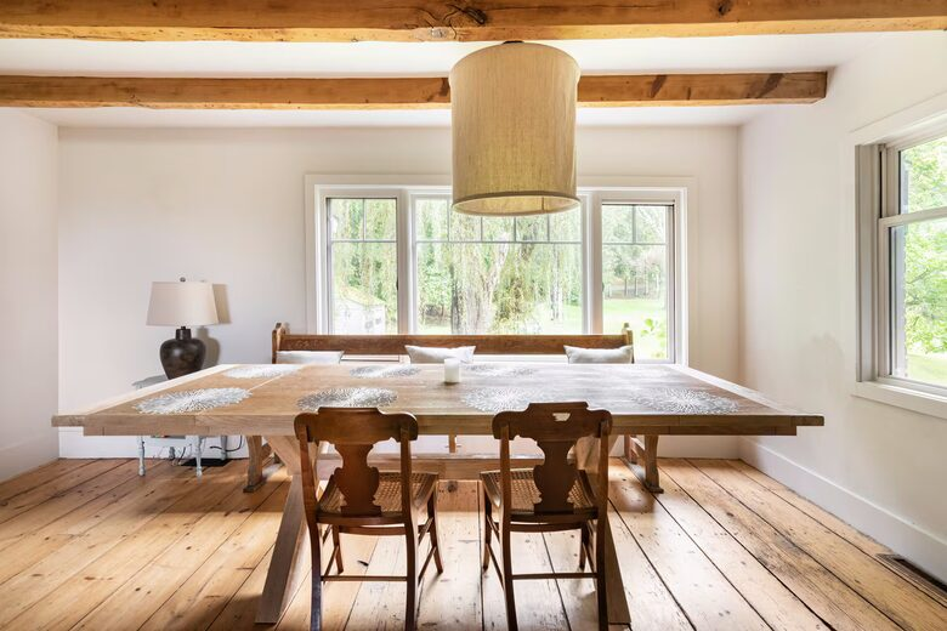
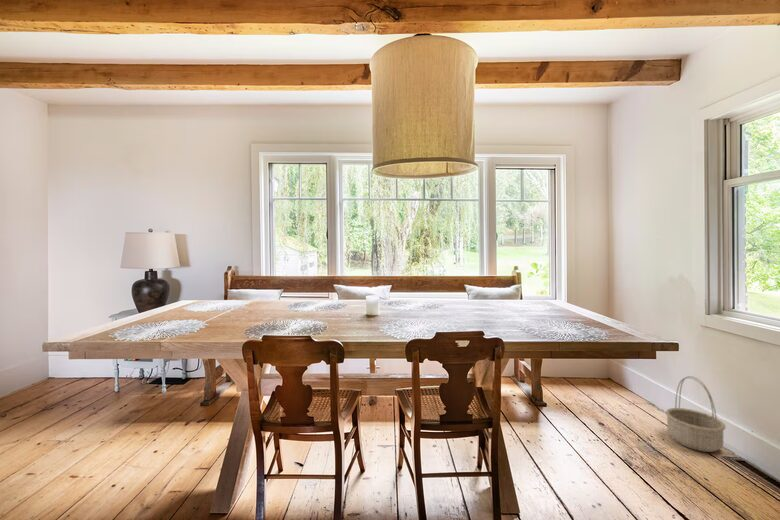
+ basket (694, 410)
